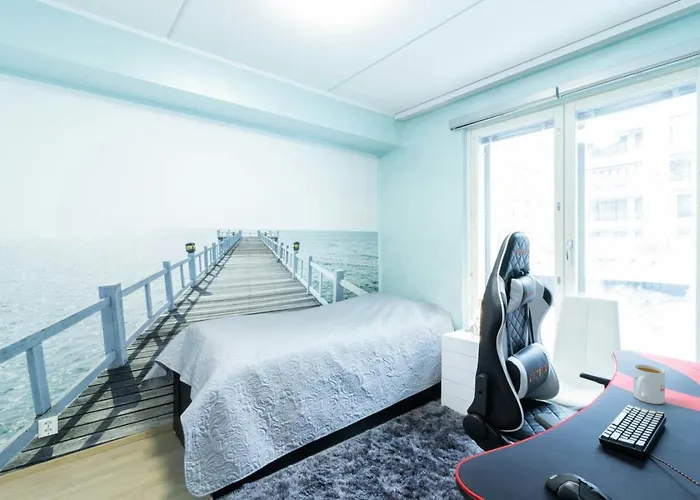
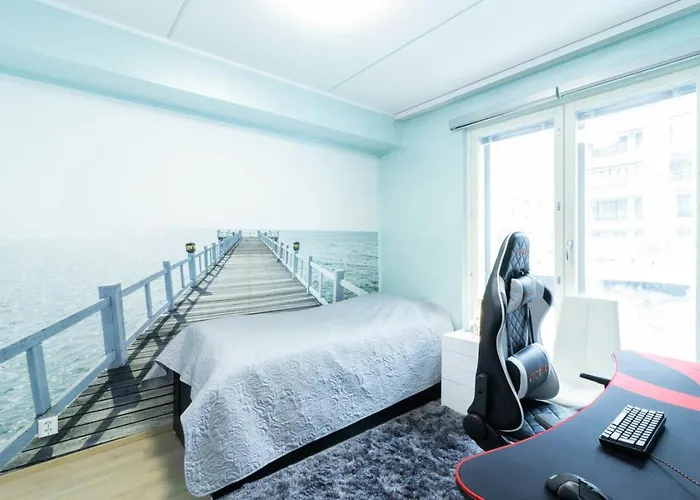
- mug (646, 384)
